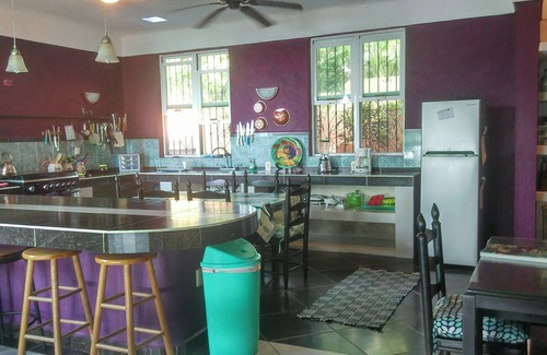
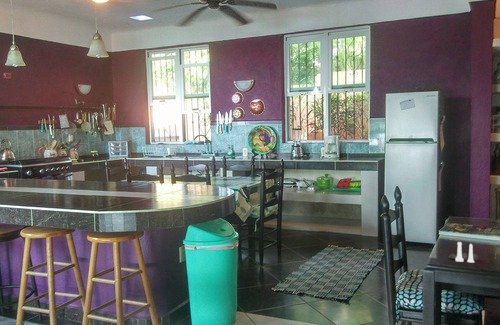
+ salt and pepper shaker set (461, 250)
